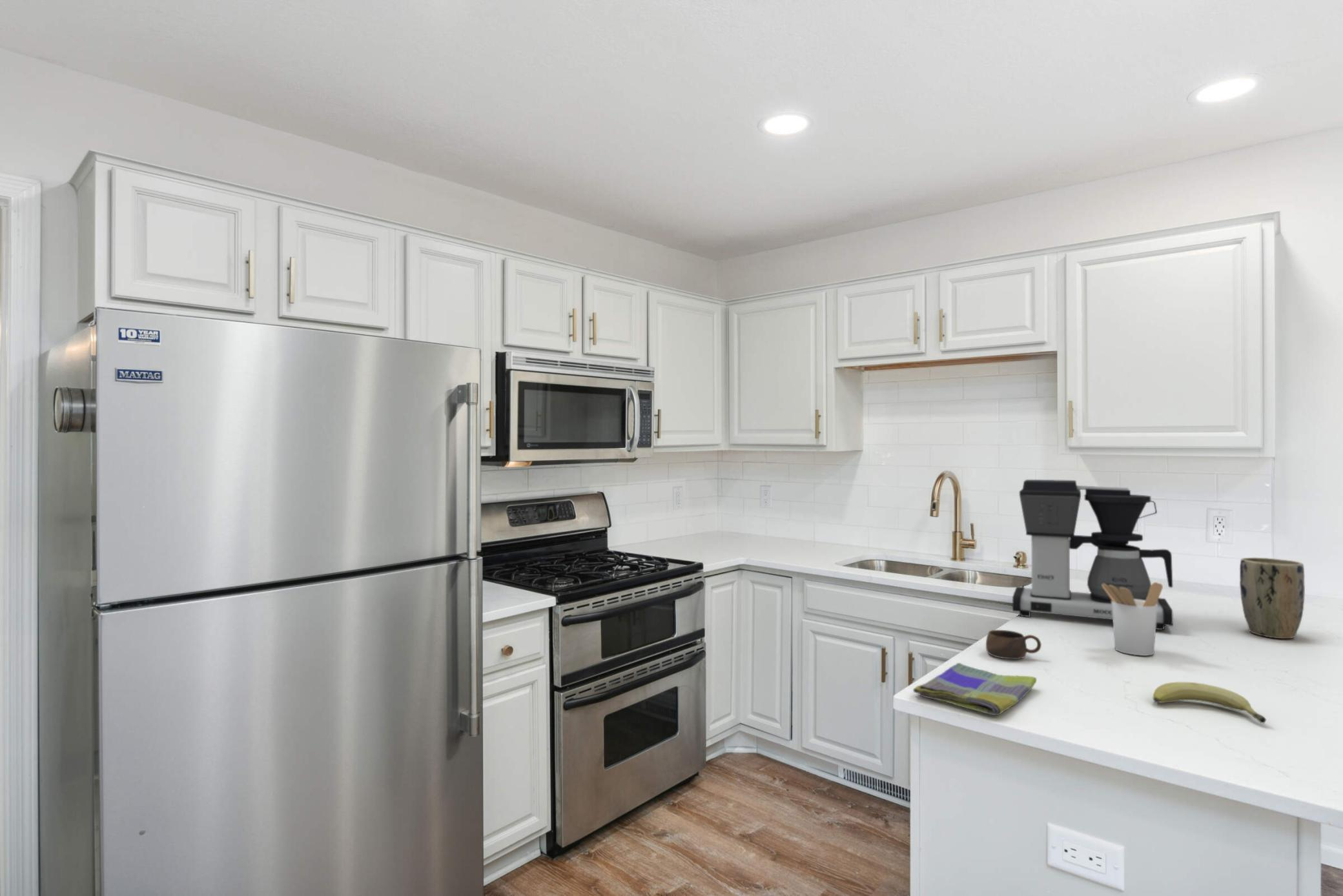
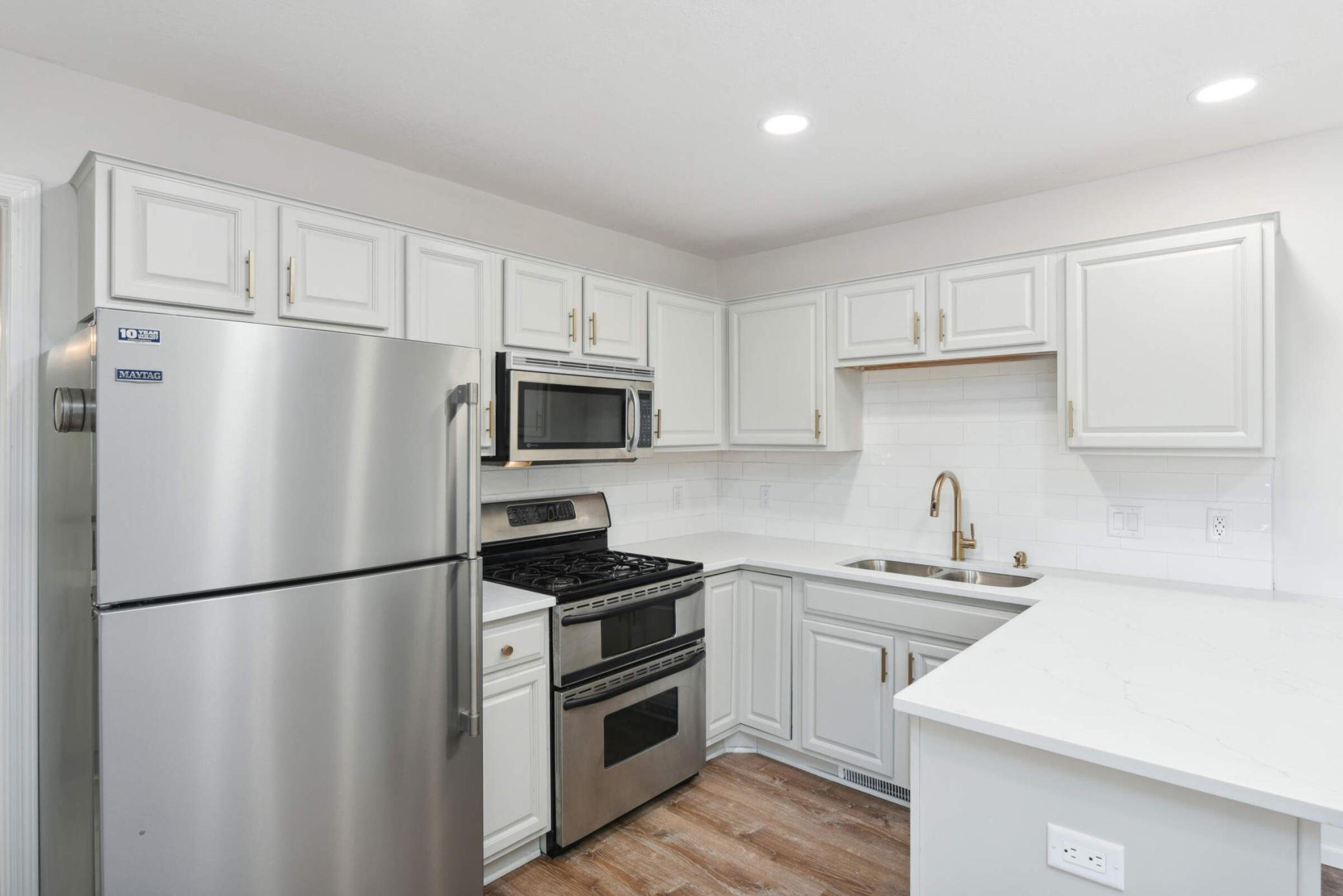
- coffee maker (1093, 545)
- utensil holder (1129, 616)
- dish towel (976, 686)
- fruit (1206, 698)
- cup (1012, 645)
- plant pot (1271, 597)
